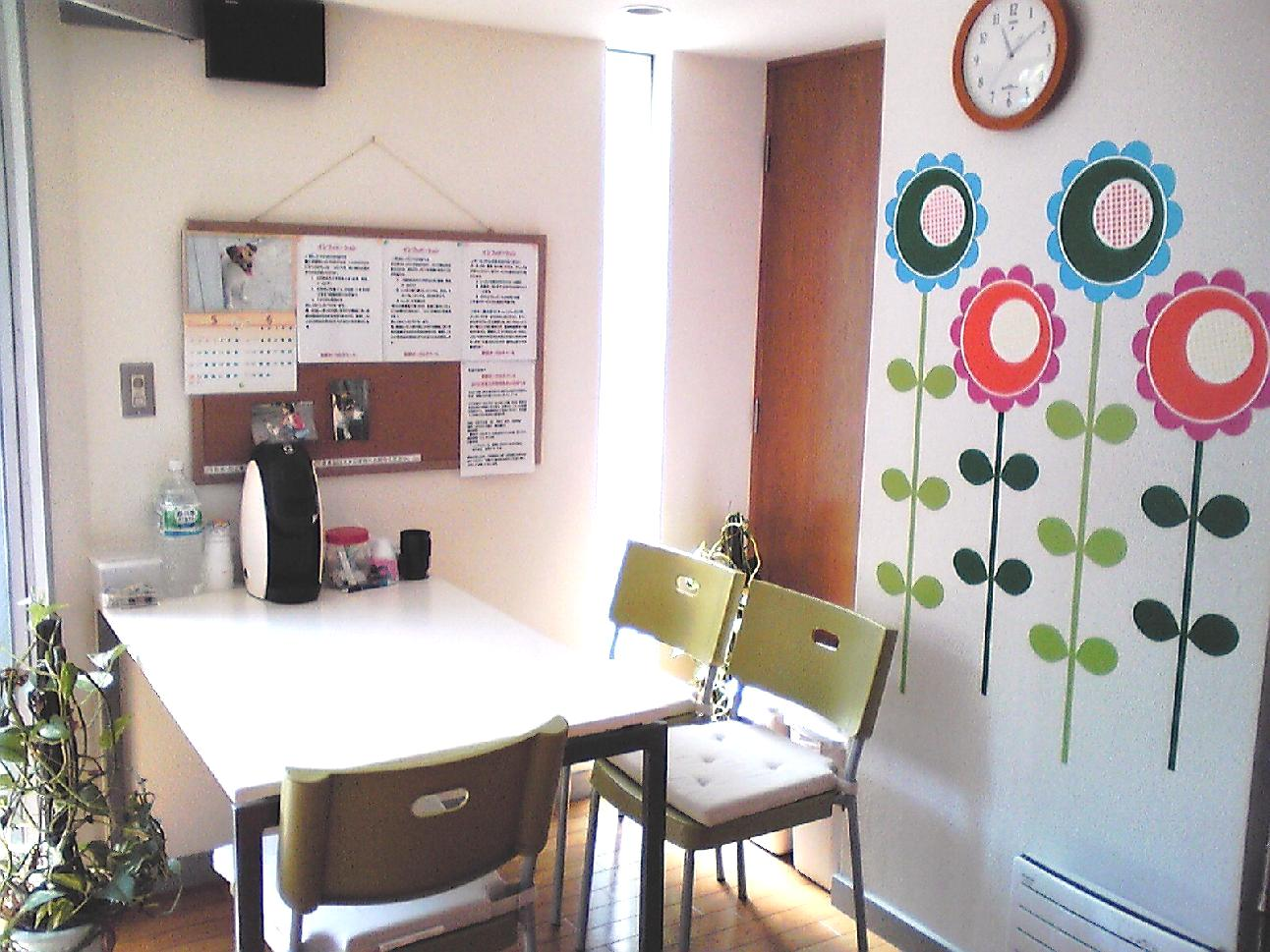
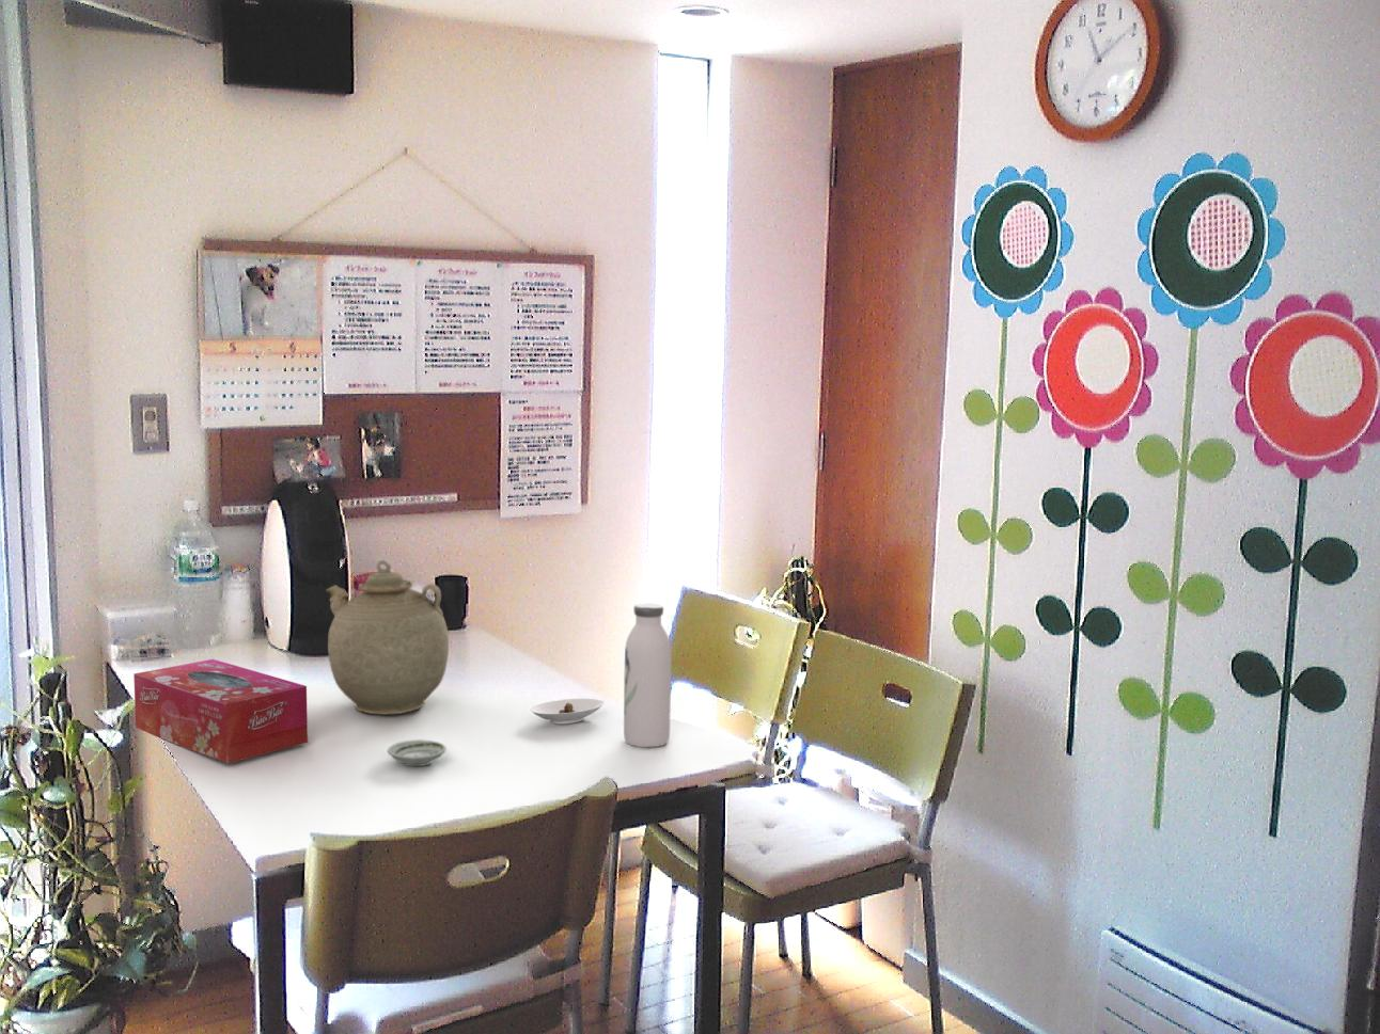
+ saucer (416, 755)
+ teapot (387, 634)
+ saucer (567, 710)
+ tissue box (219, 707)
+ water bottle (648, 673)
